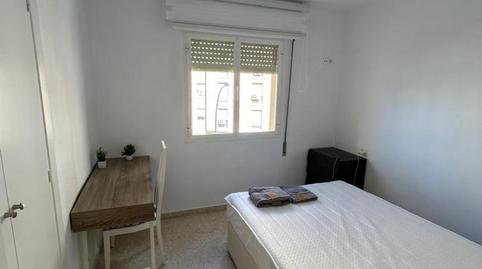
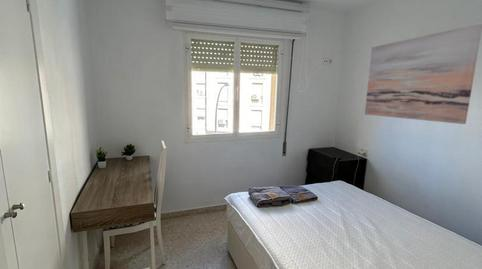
+ wall art (410, 79)
